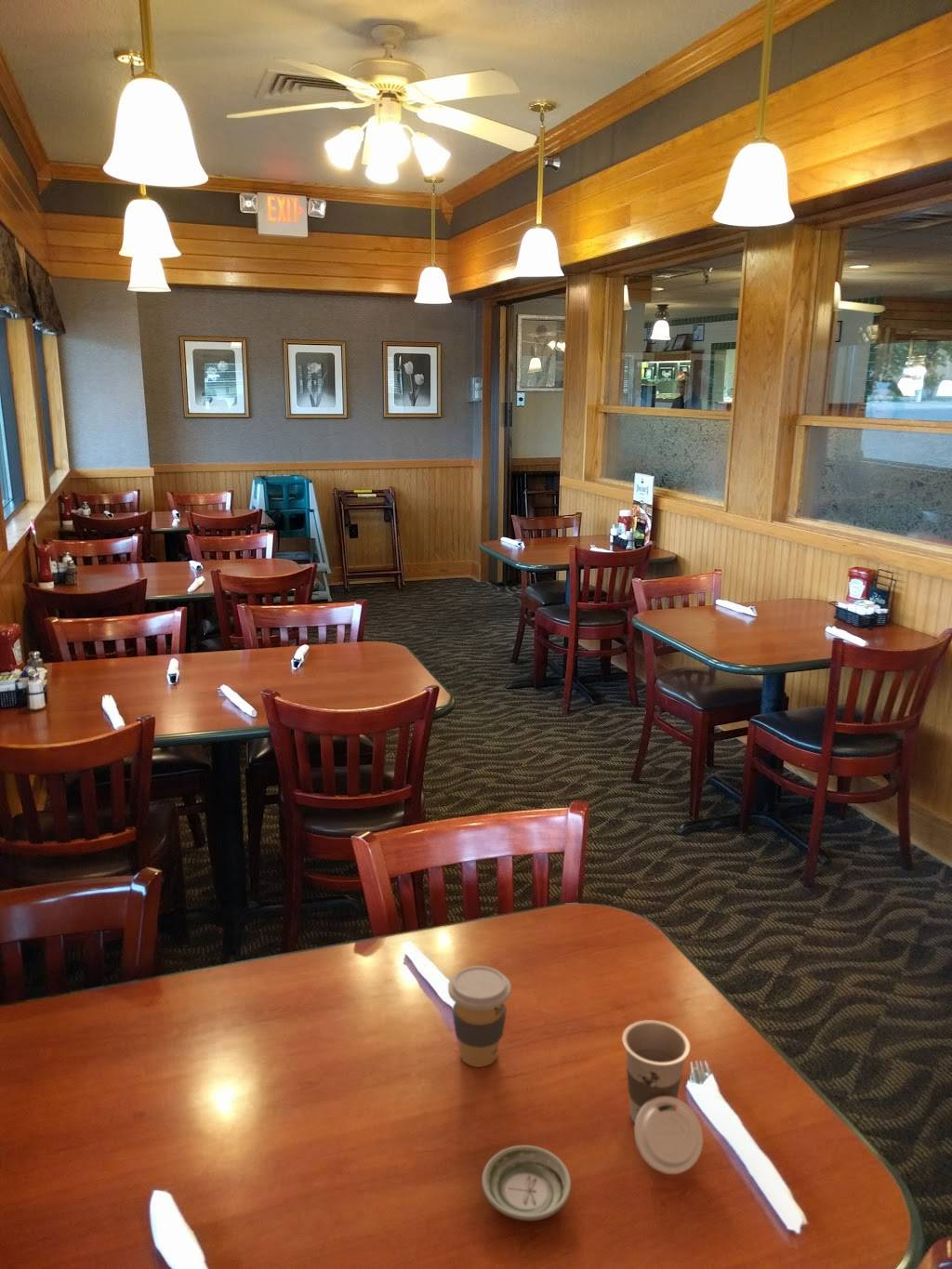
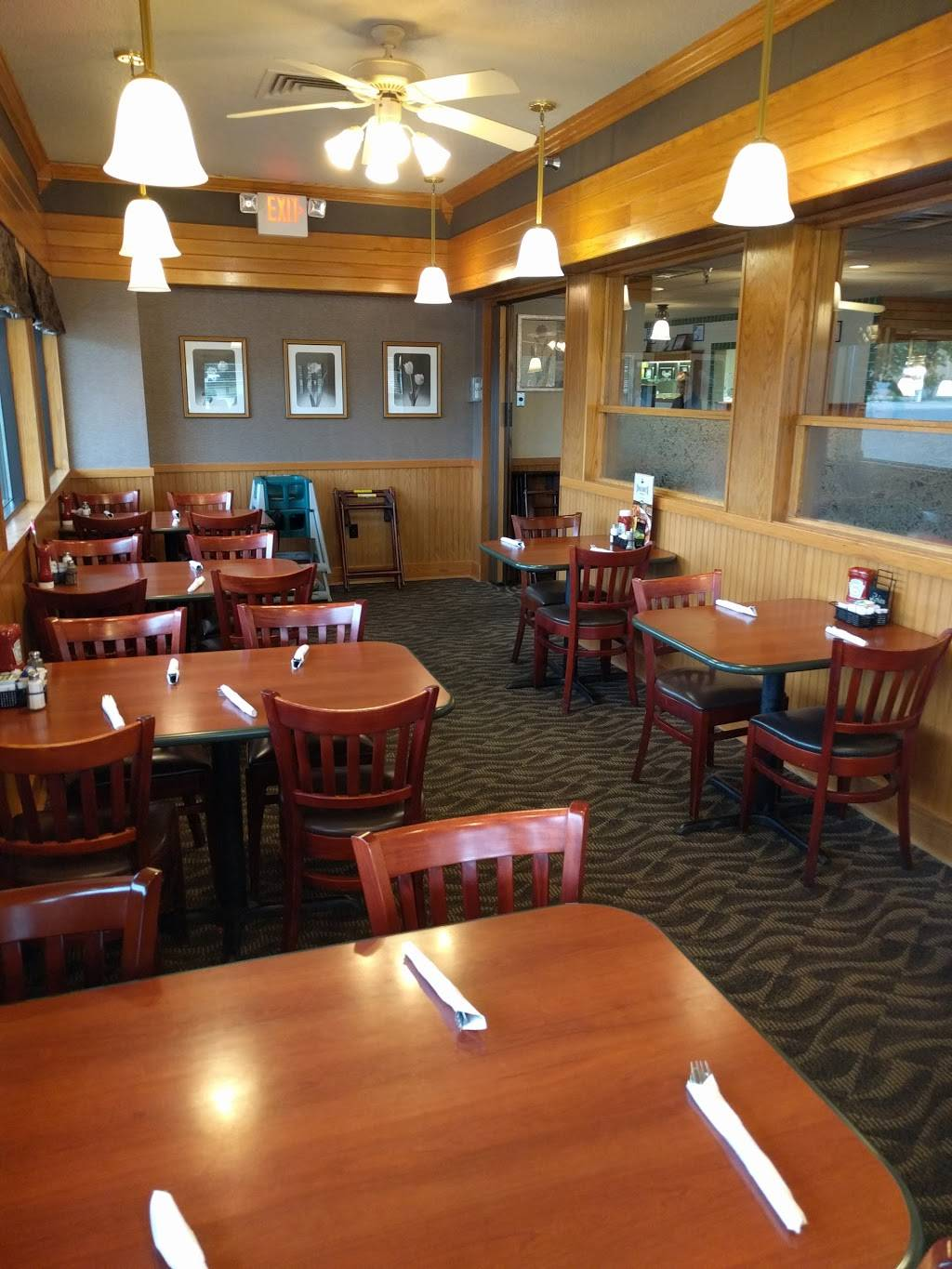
- saucer (525, 1187)
- cup (660, 1094)
- coffee cup (479, 1018)
